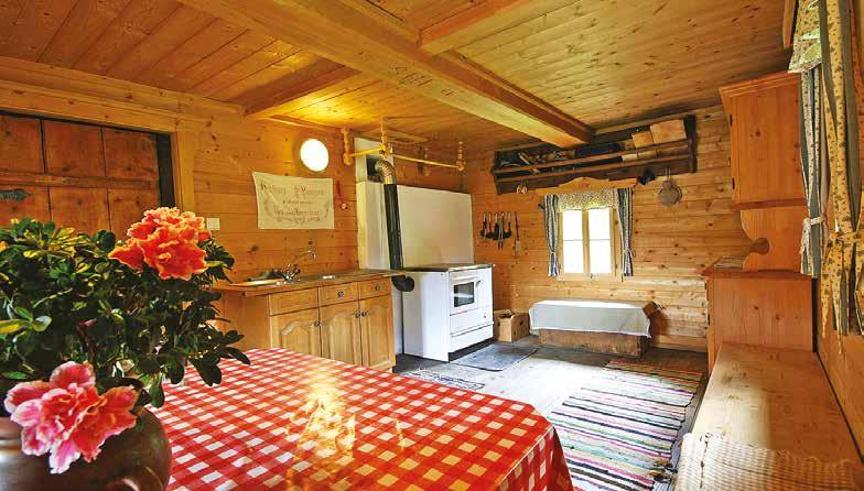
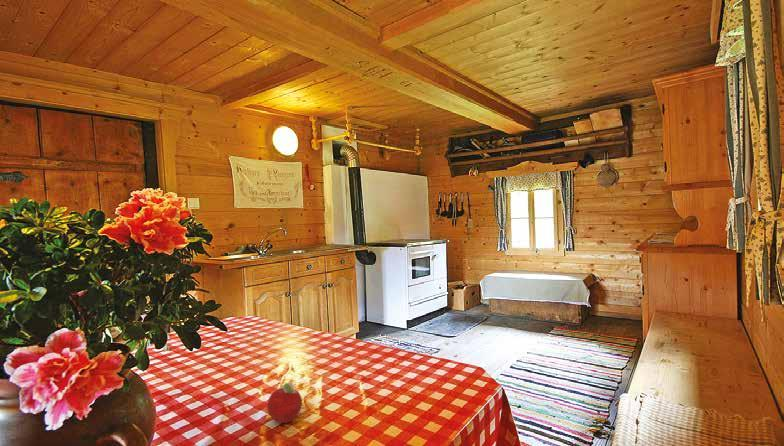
+ fruit (287, 398)
